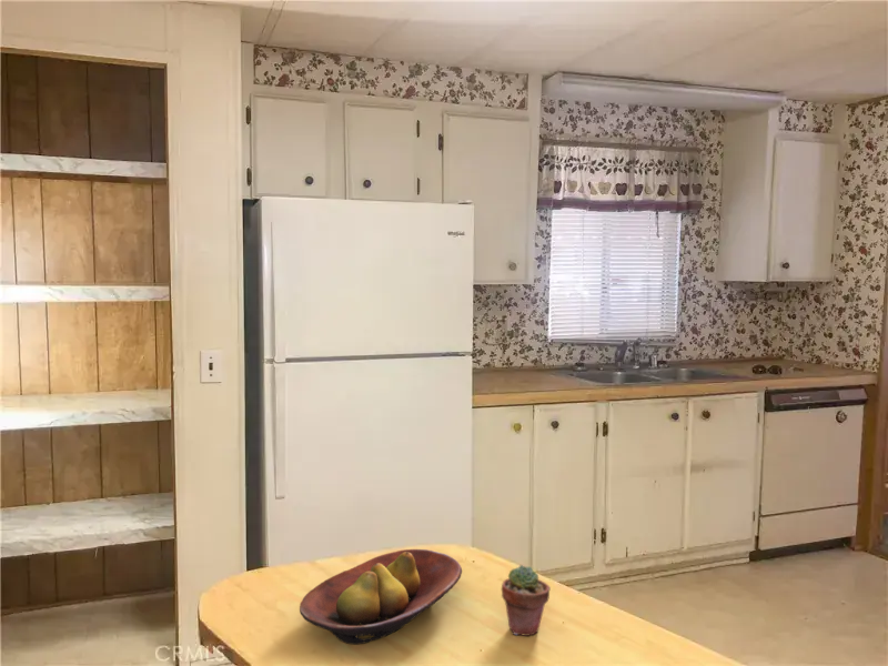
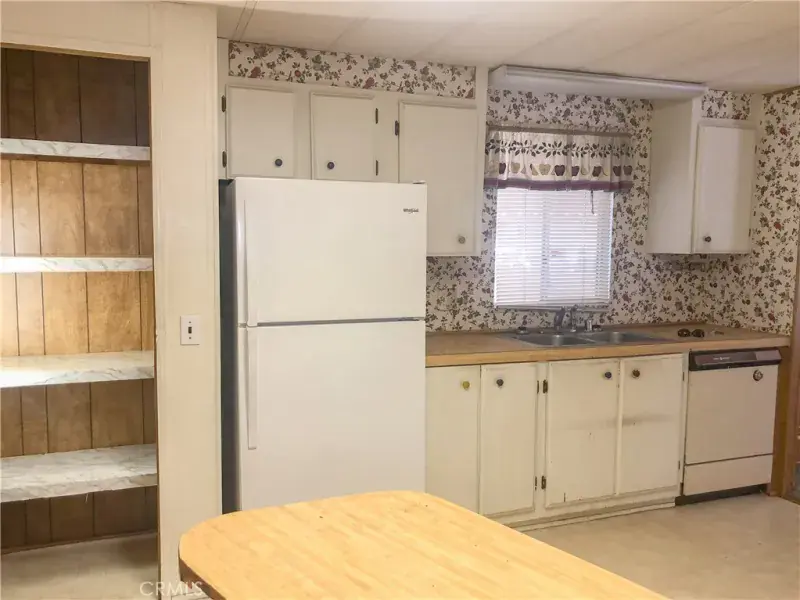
- potted succulent (525, 597)
- fruit bowl (385, 586)
